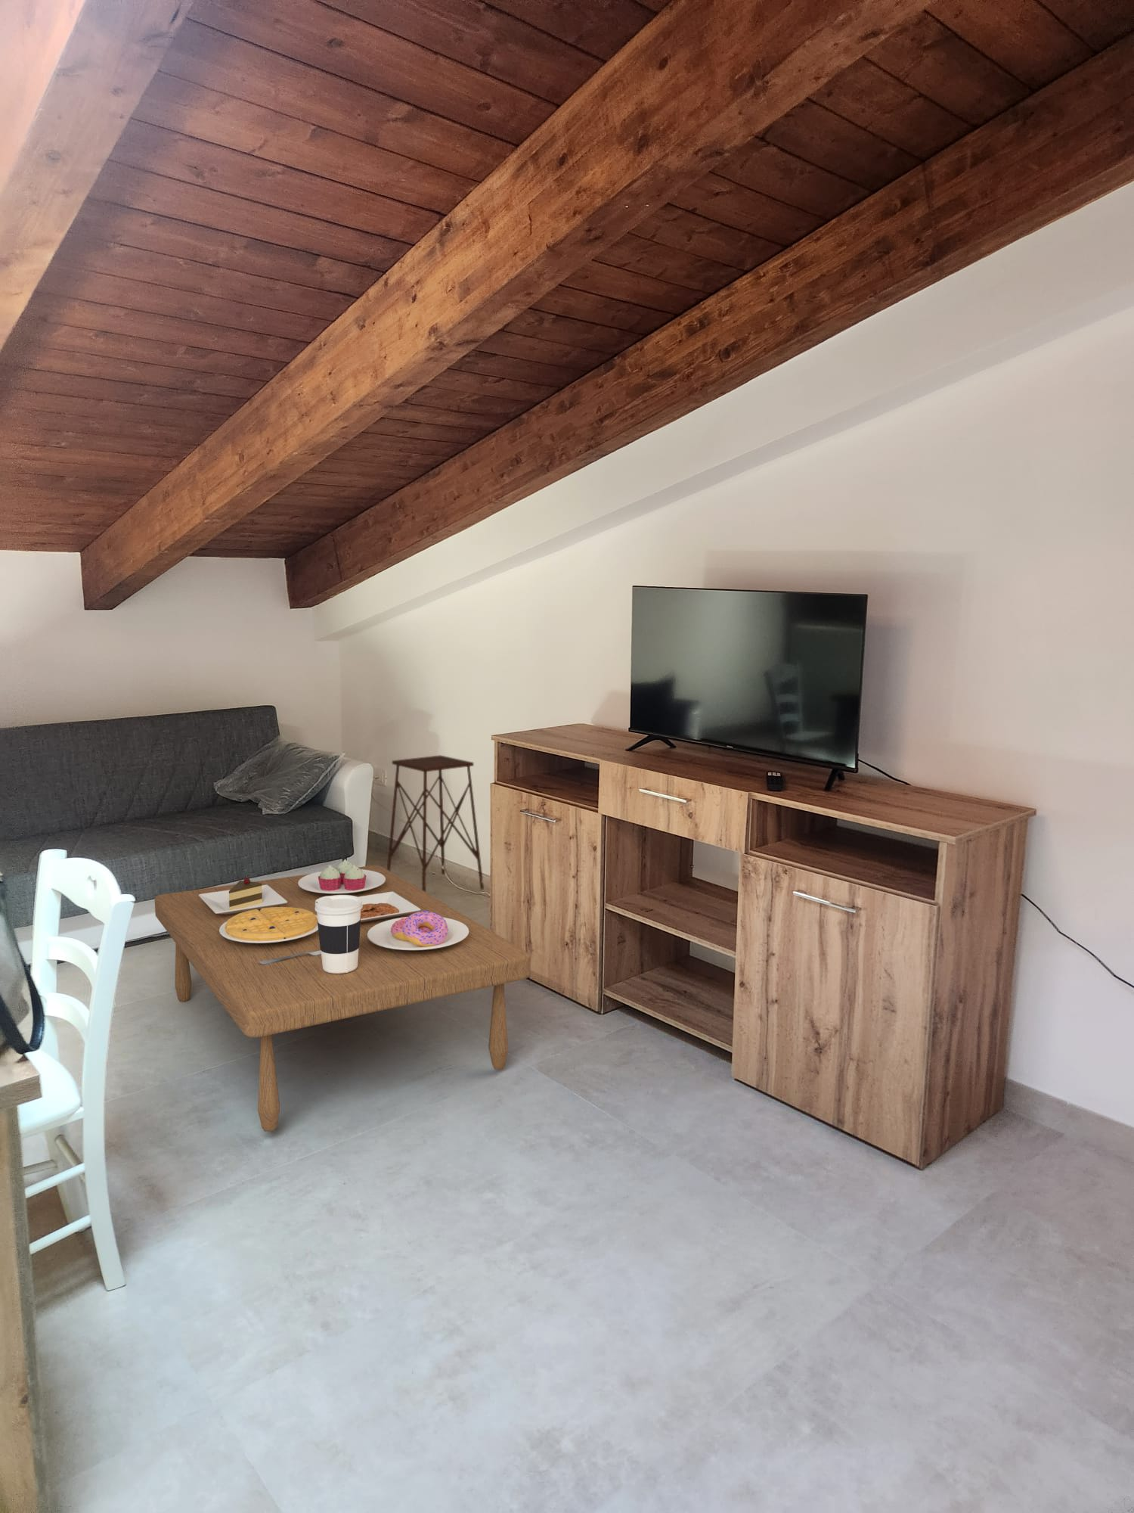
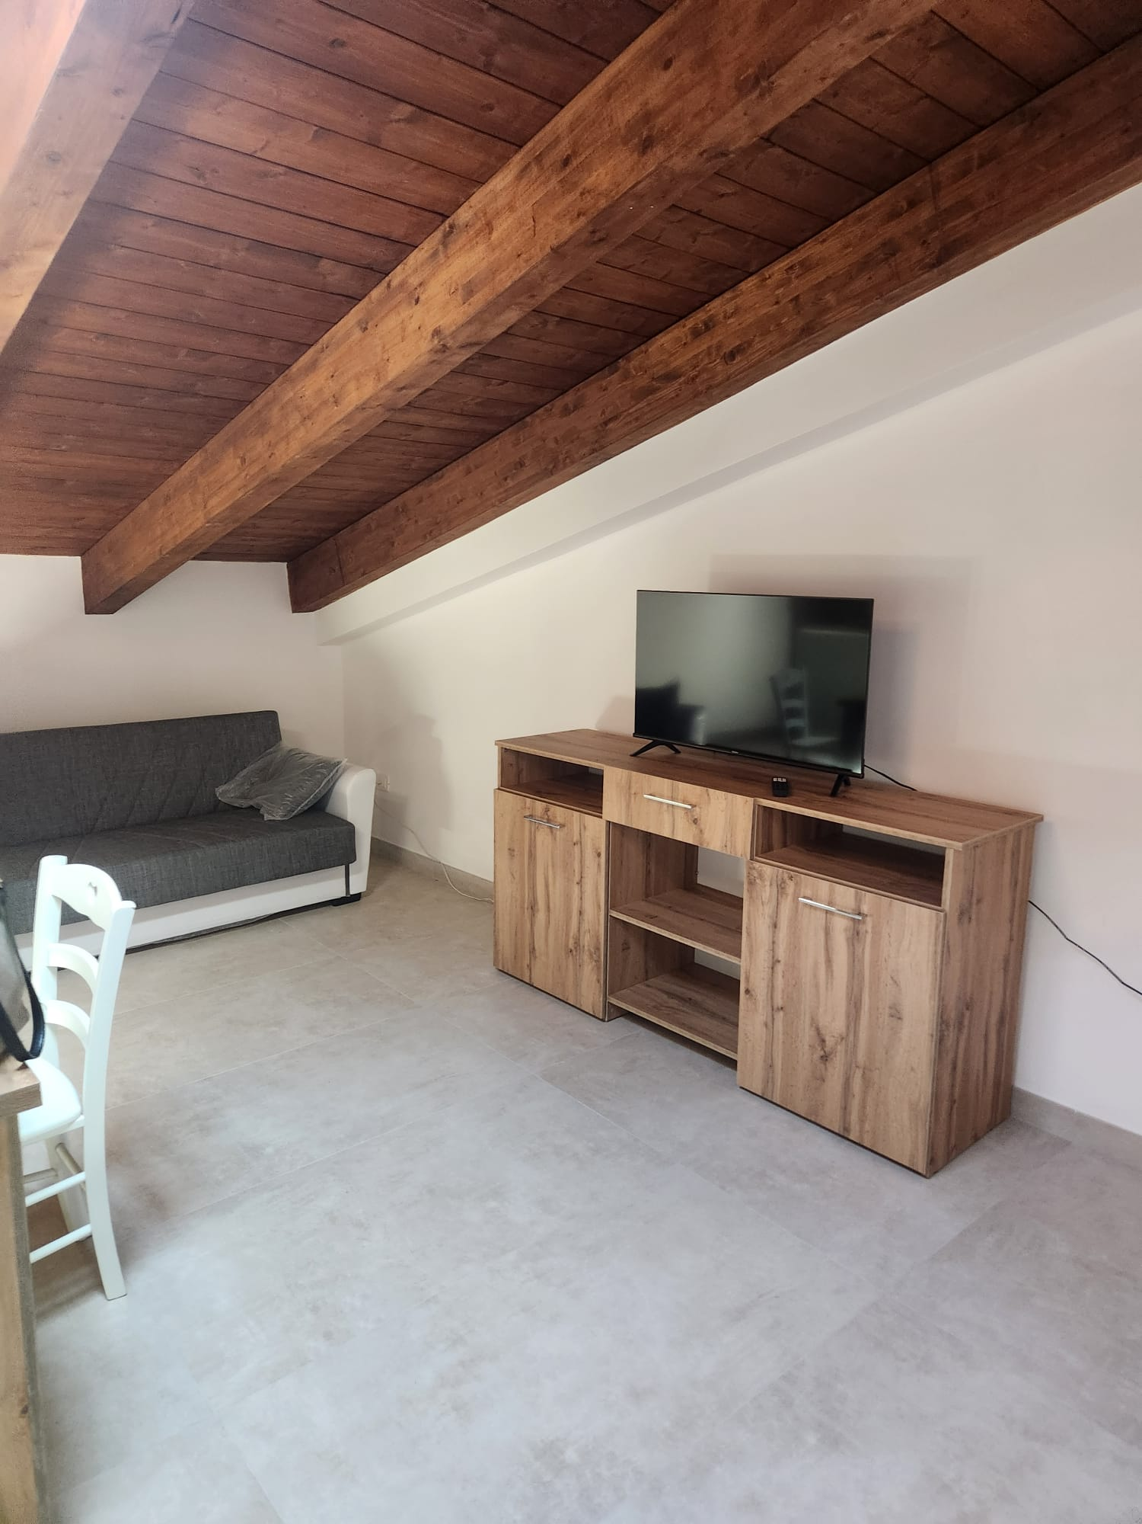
- coffee table (328, 948)
- side table (430, 828)
